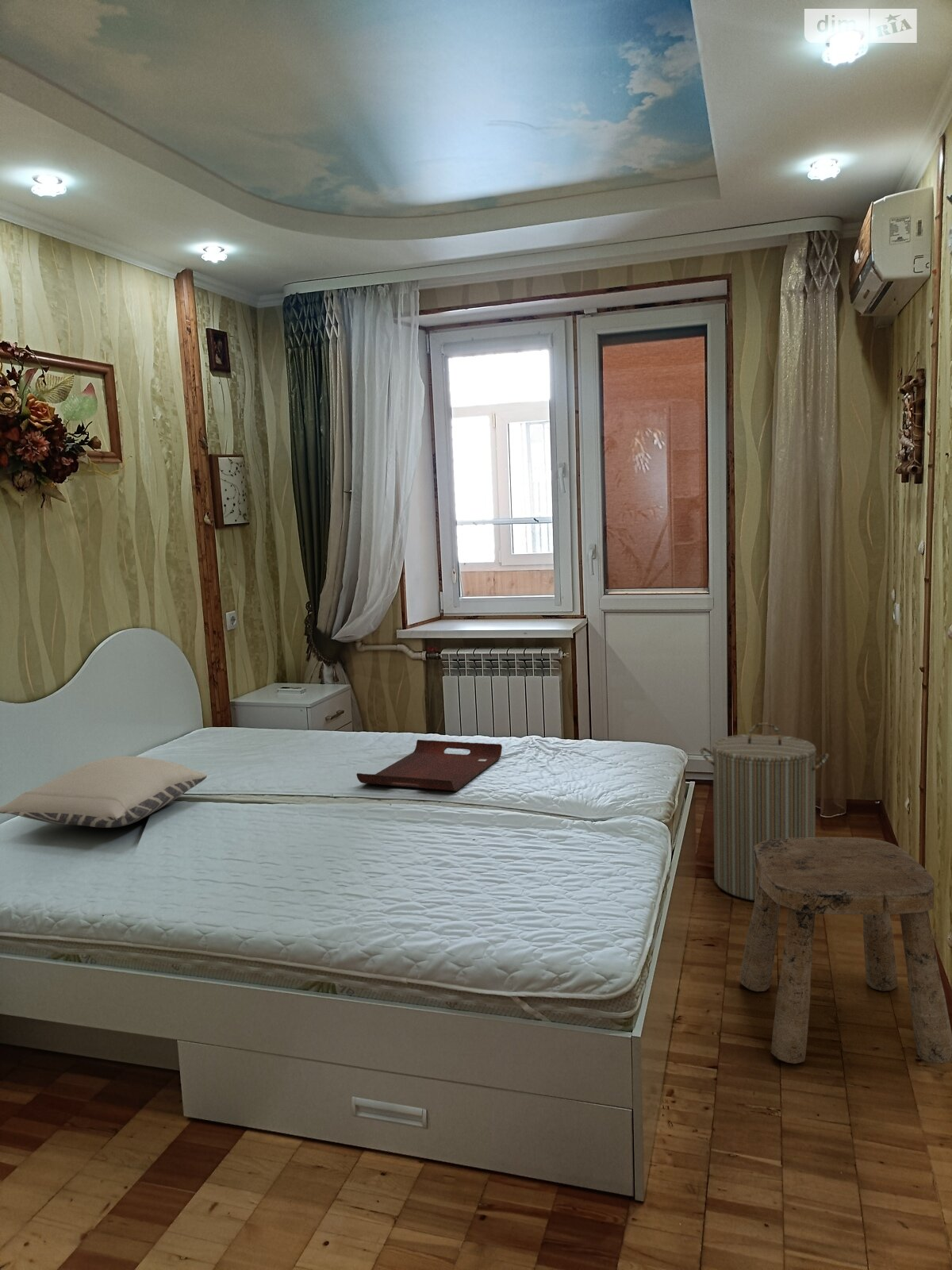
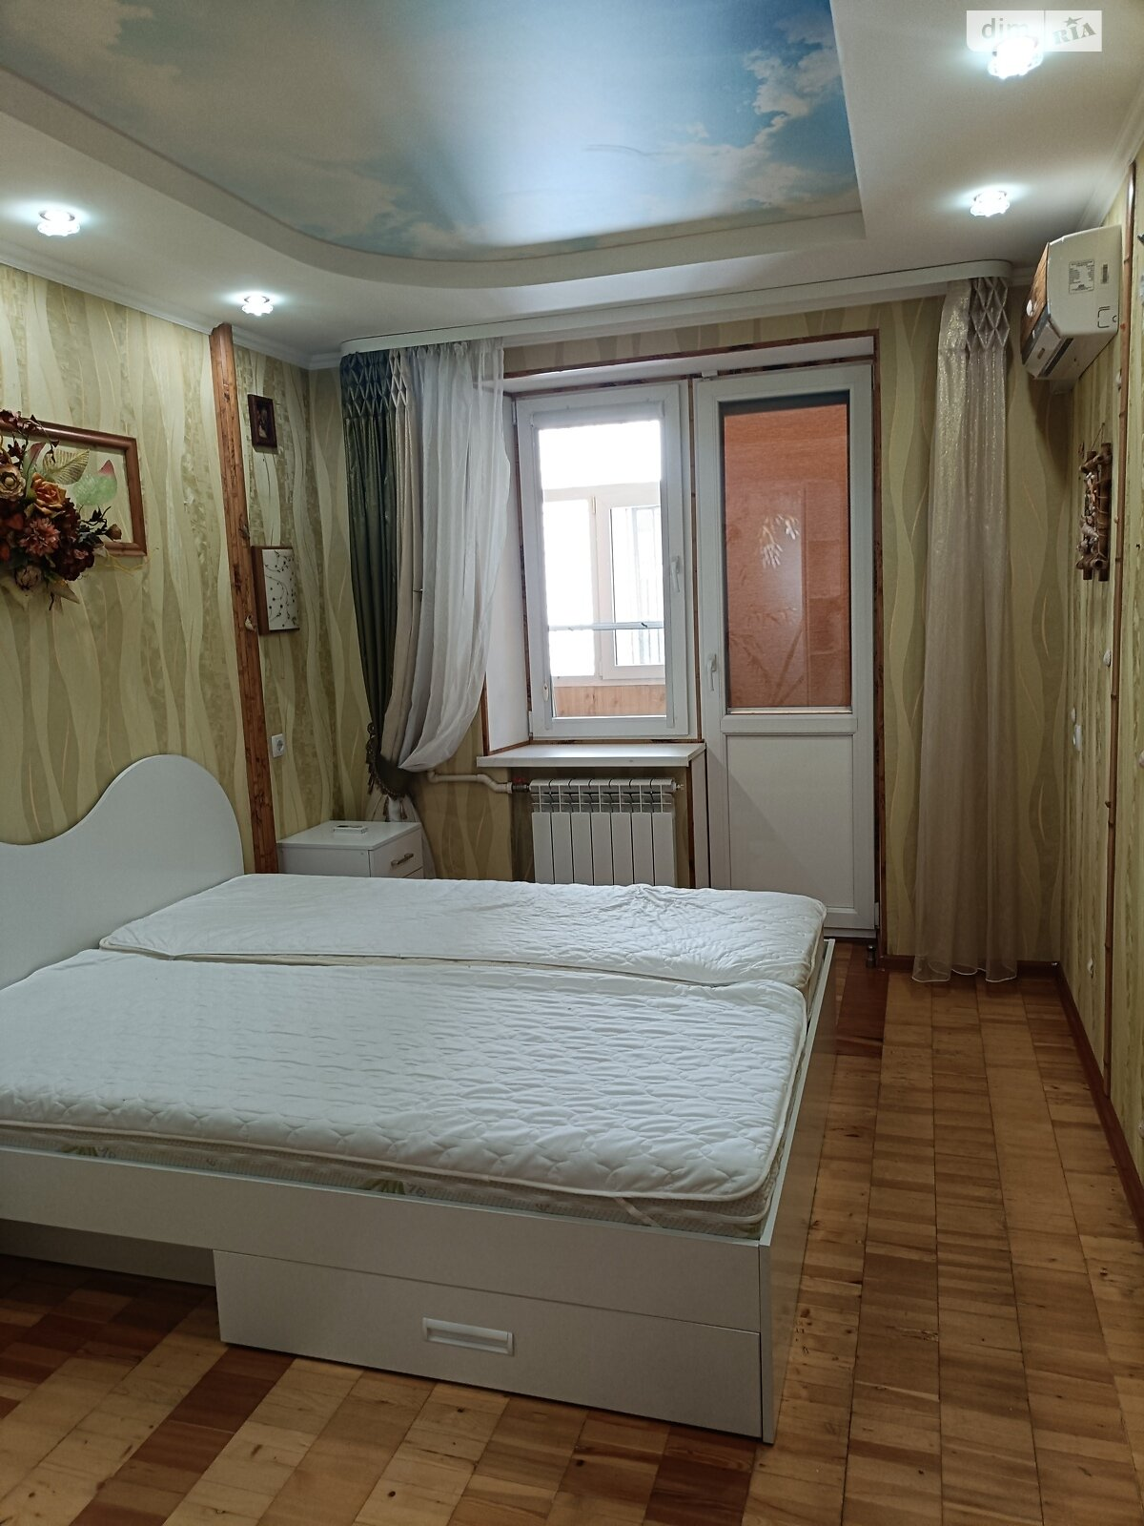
- serving tray (433, 764)
- laundry hamper (763, 803)
- stool (863, 937)
- pillow (106, 793)
